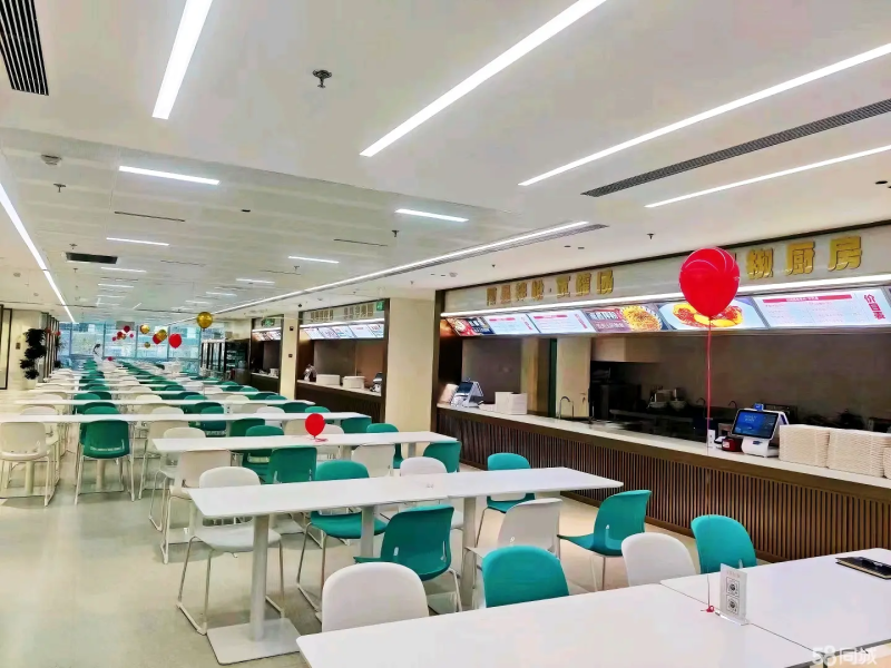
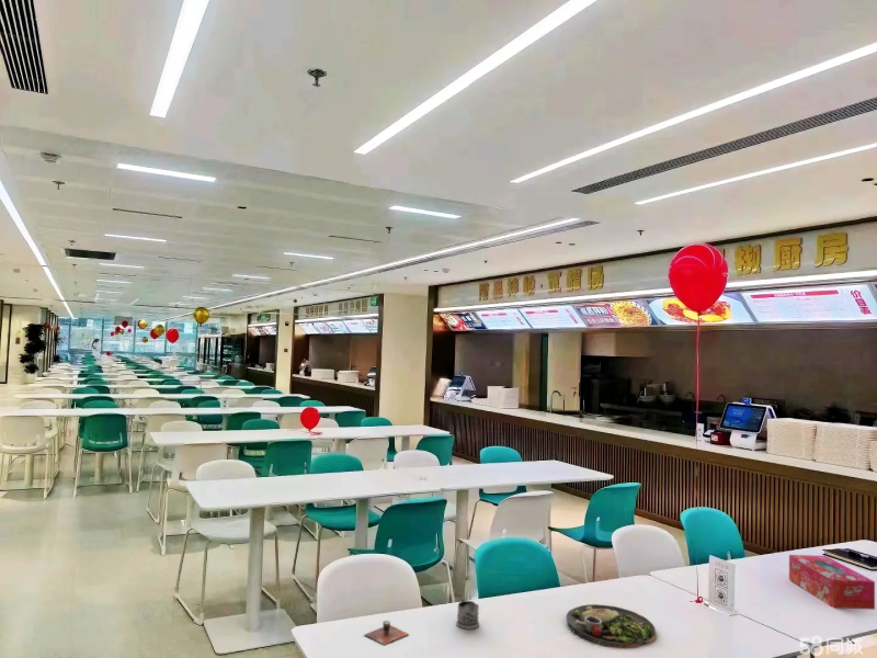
+ cup (386, 628)
+ dinner plate (610, 617)
+ tissue box (829, 580)
+ tea glass holder (466, 610)
